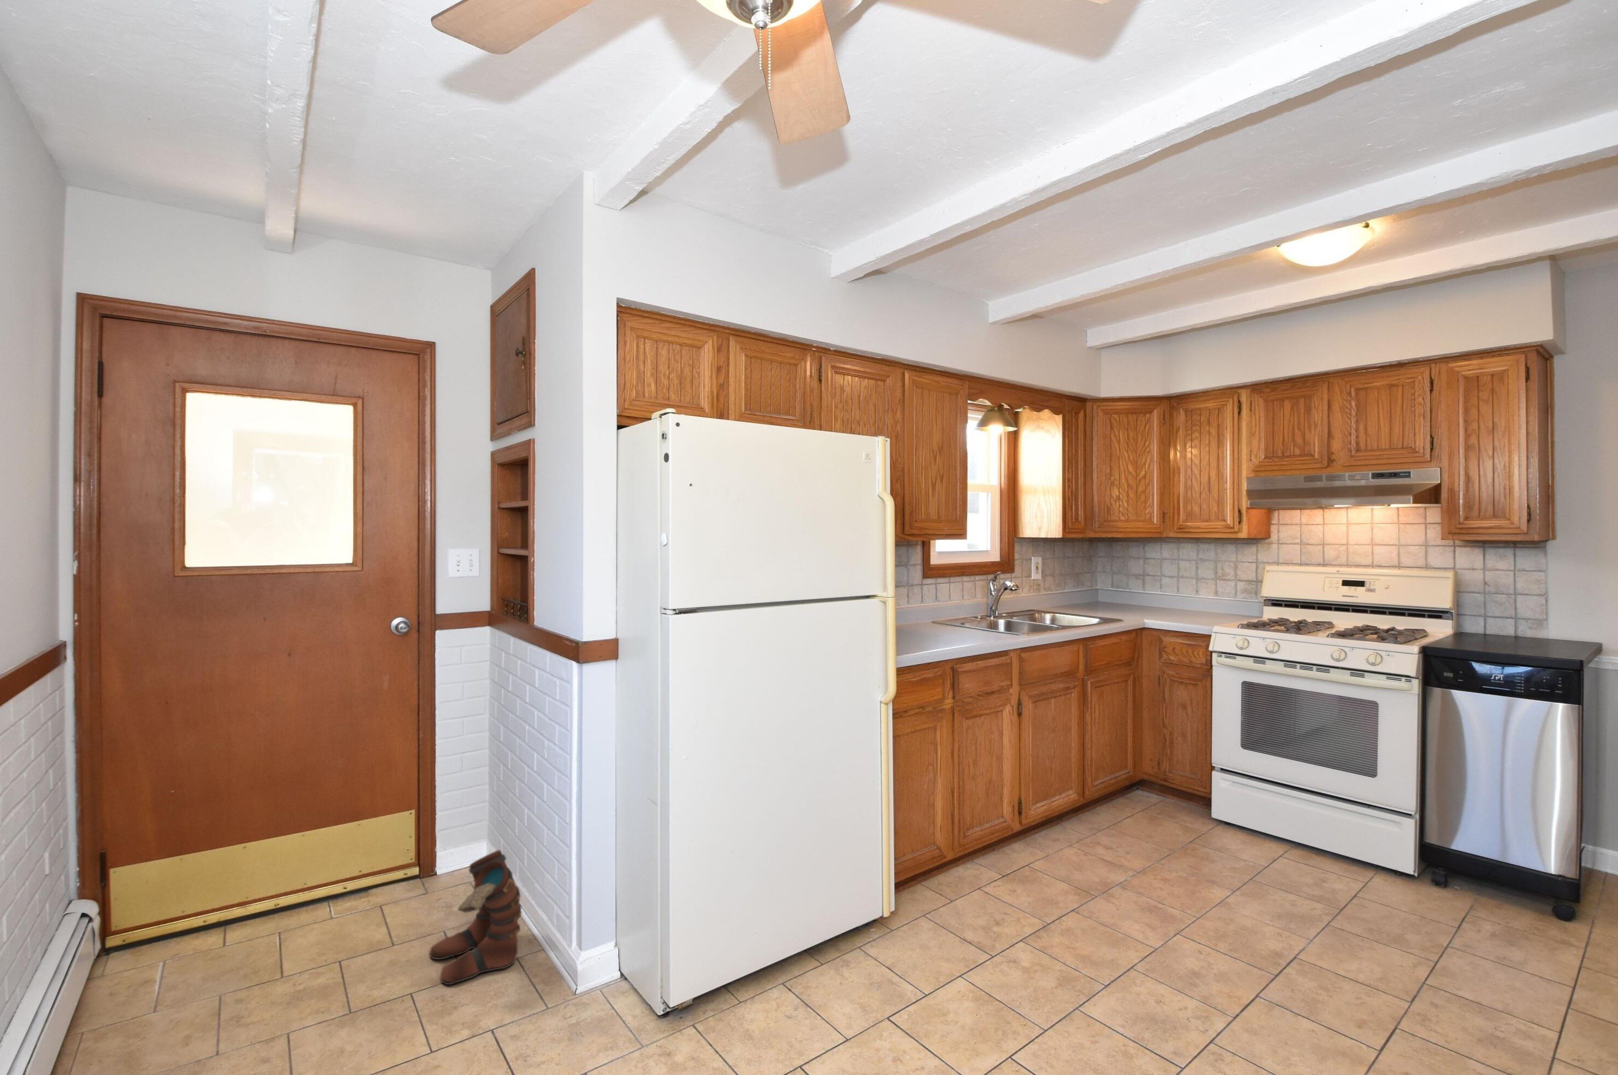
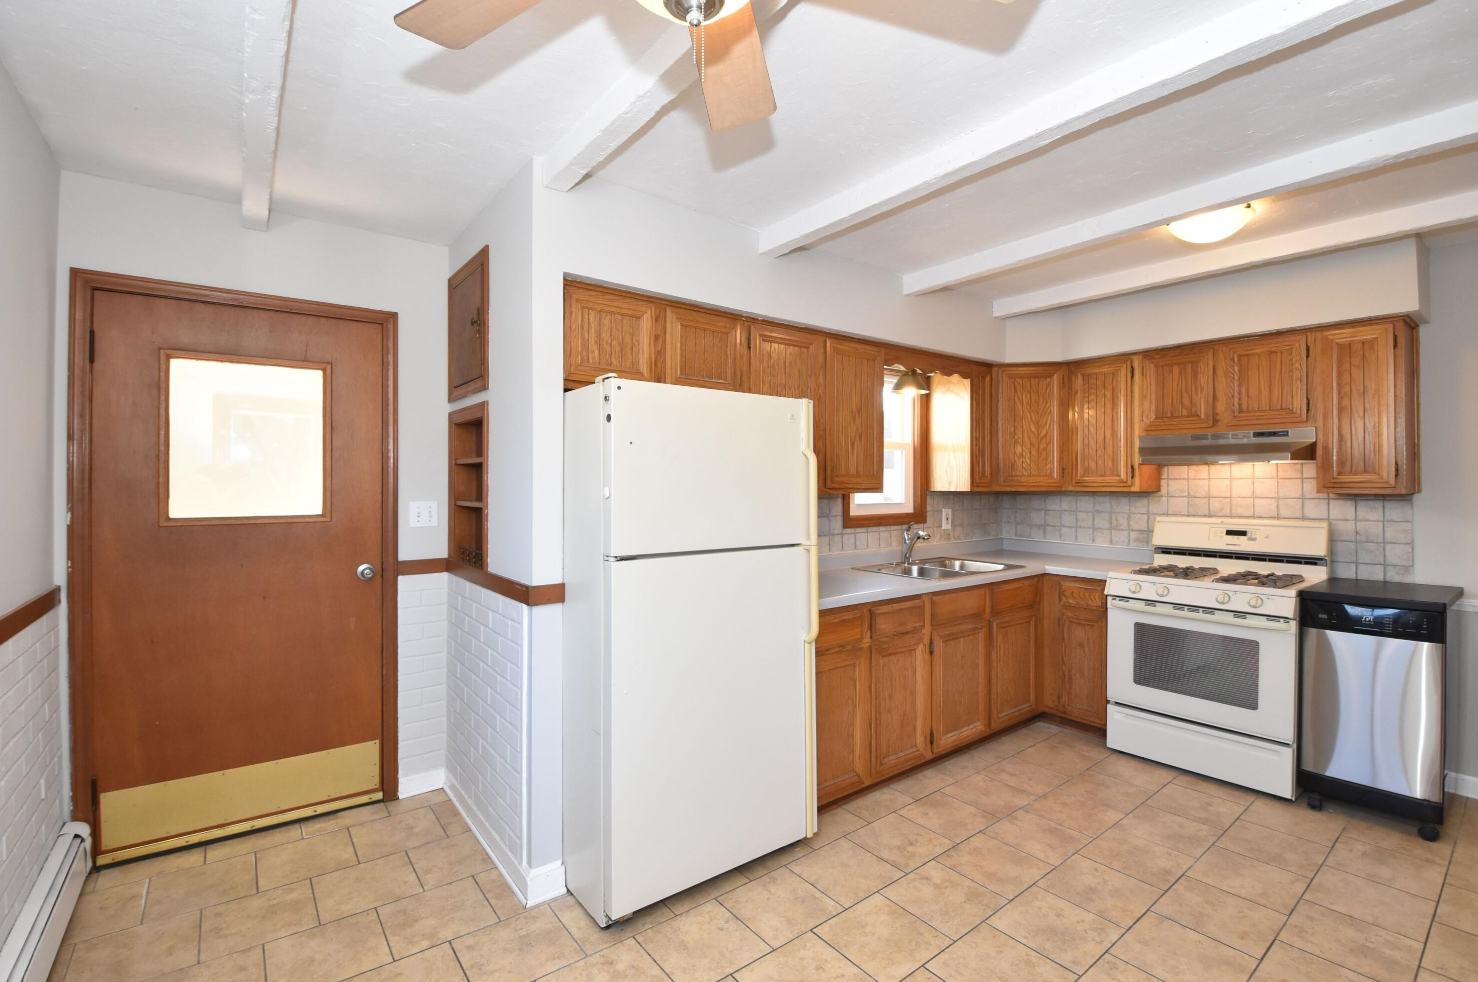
- boots (480, 911)
